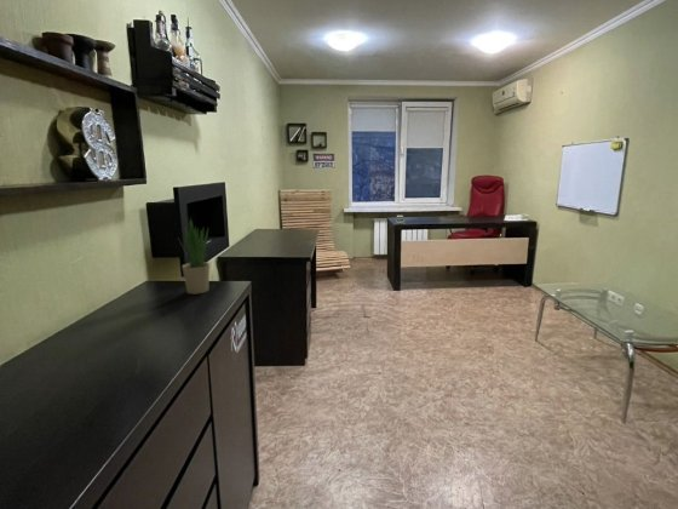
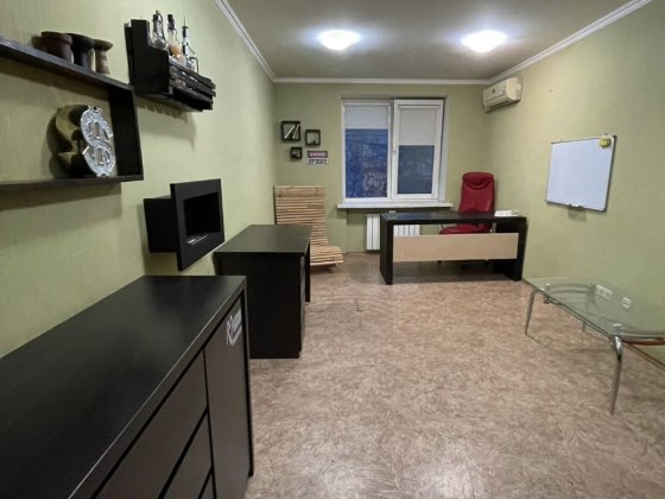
- potted plant (196, 253)
